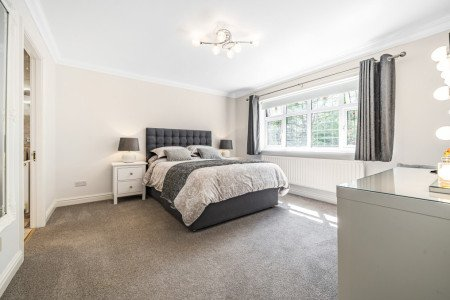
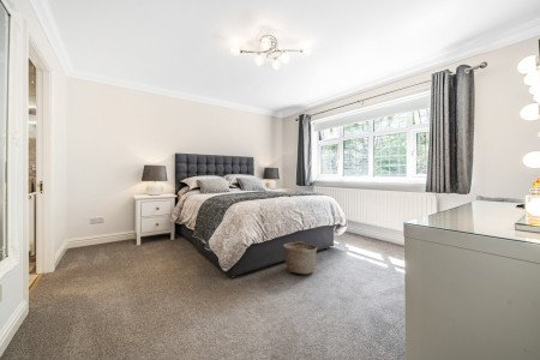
+ basket (300, 256)
